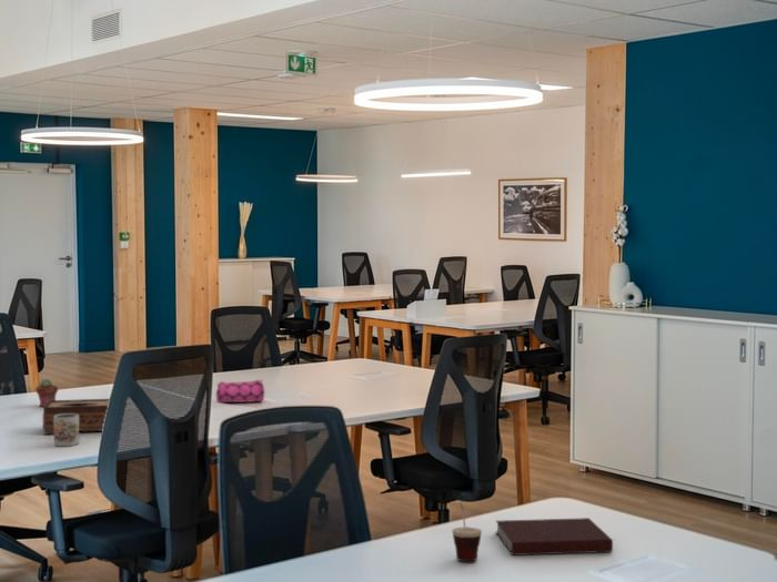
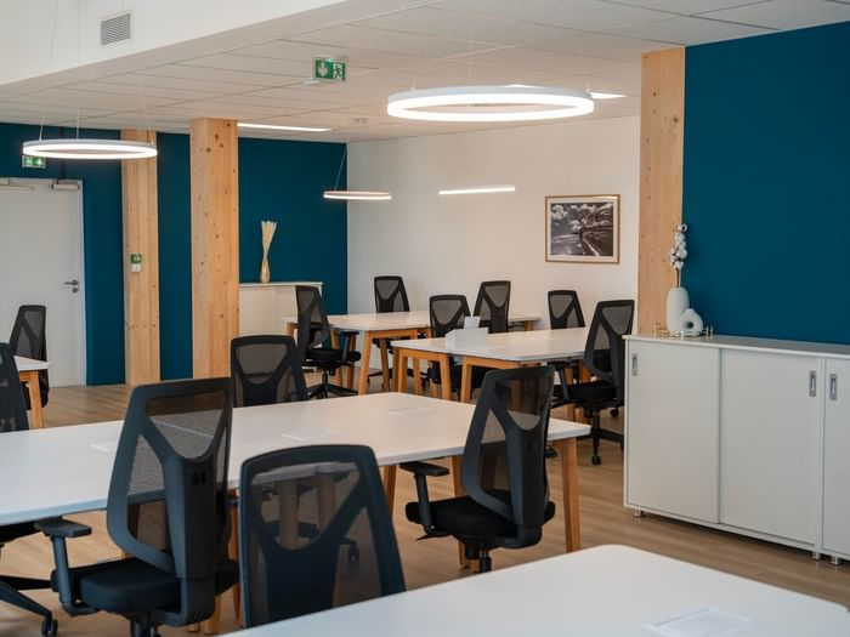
- mug (67, 428)
- cup (464, 532)
- notebook (552, 535)
- tissue box (80, 416)
- potted succulent (47, 391)
- pencil case (240, 390)
